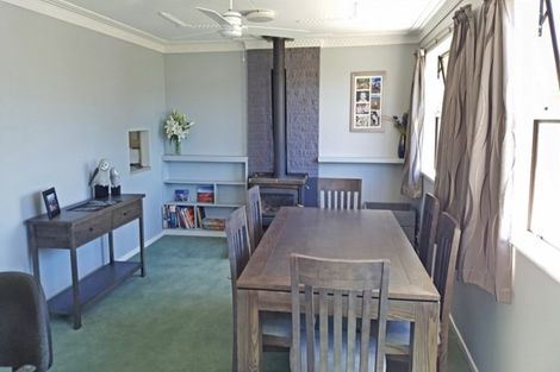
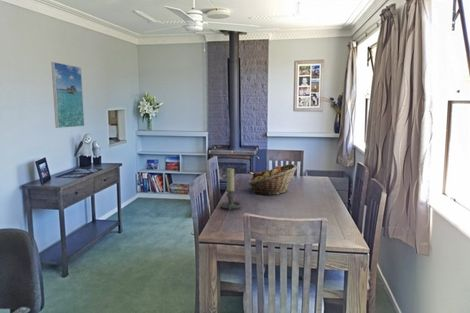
+ candle holder (230, 188)
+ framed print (69, 96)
+ fruit basket (272, 178)
